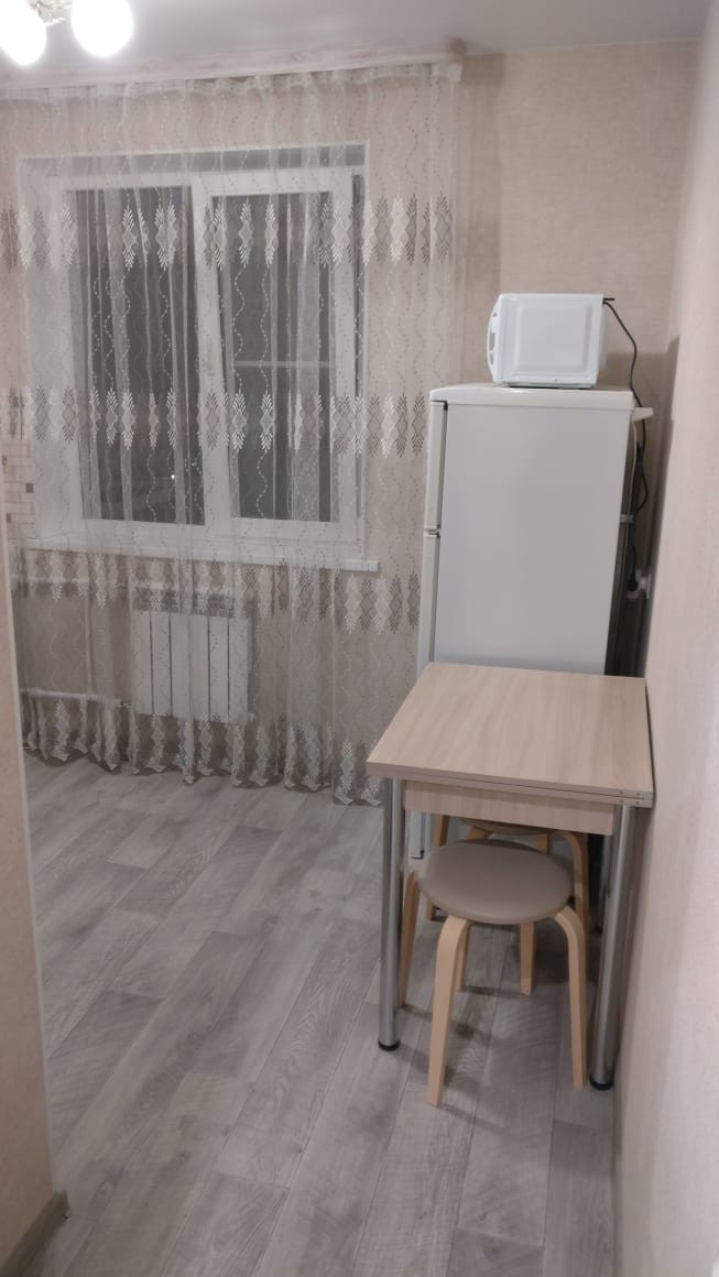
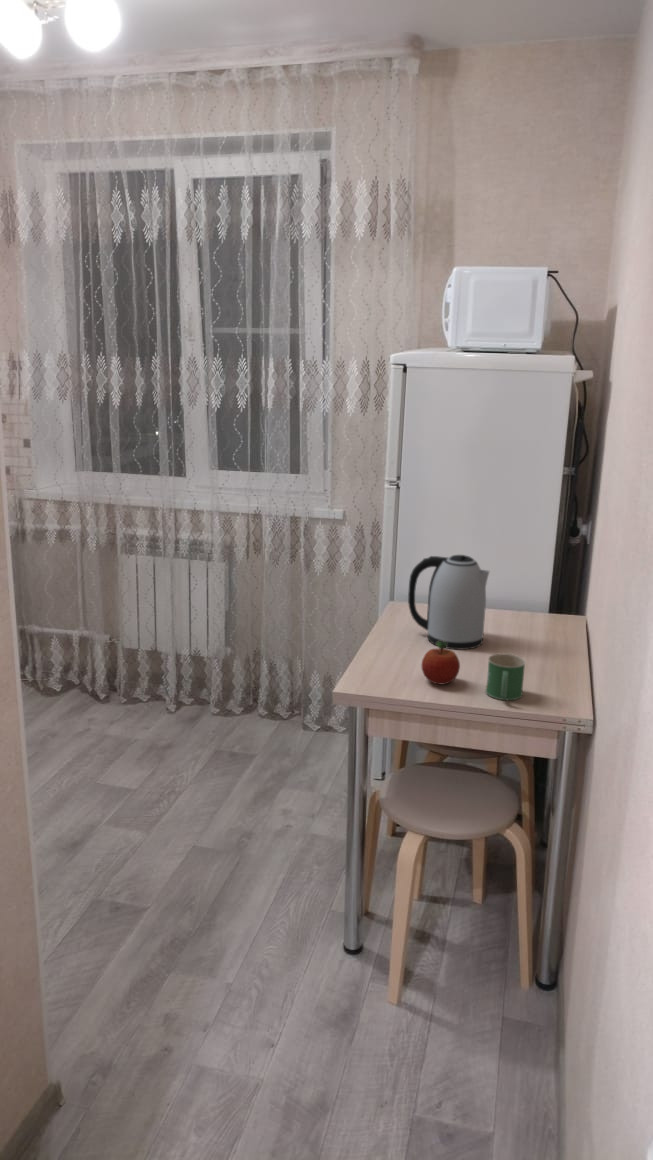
+ mug (505, 678)
+ kettle (447, 597)
+ fruit (440, 662)
